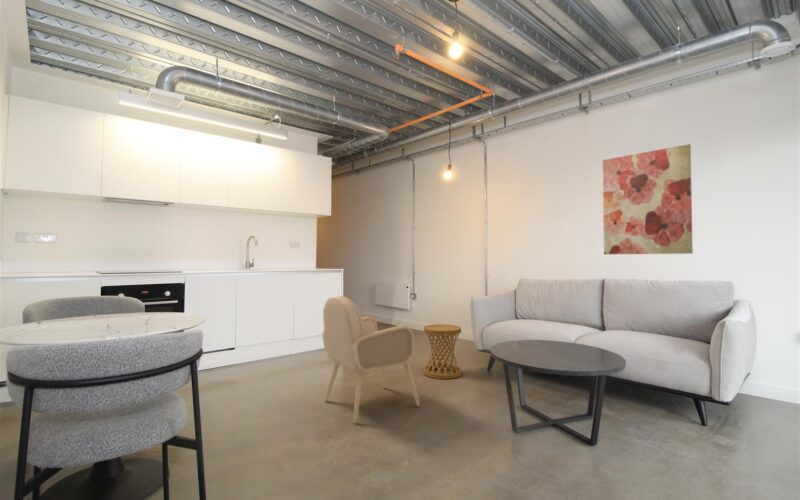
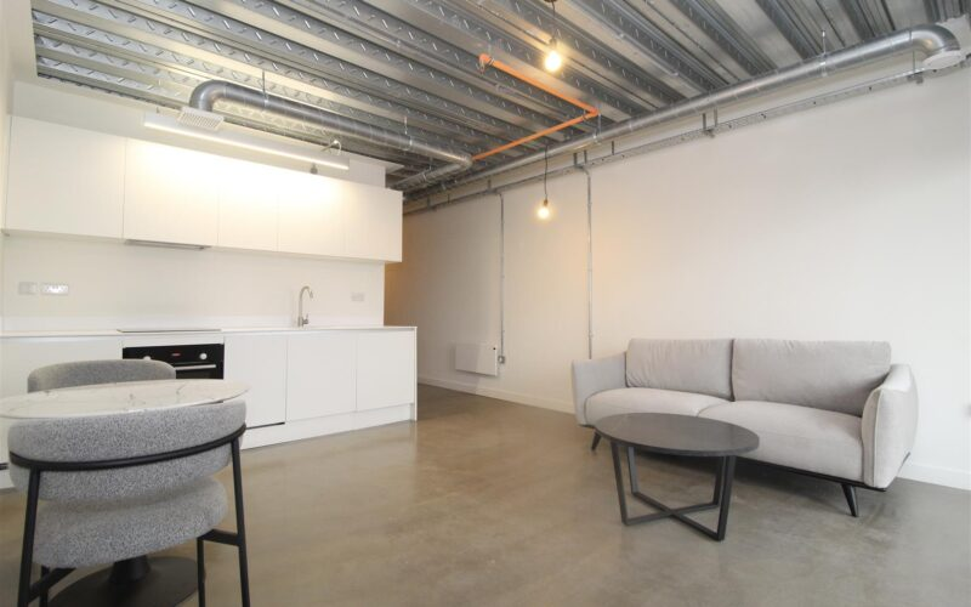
- armchair (368, 349)
- wall art (644, 203)
- side table (442, 350)
